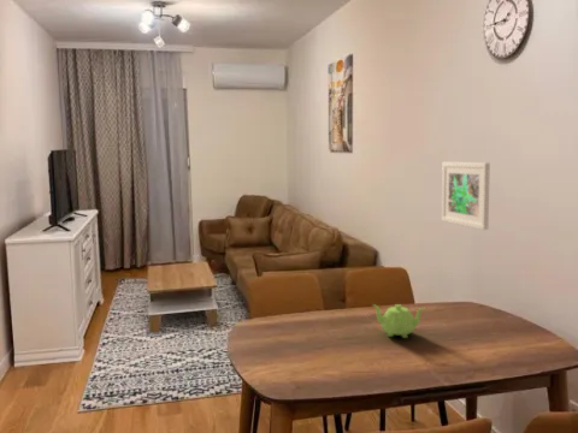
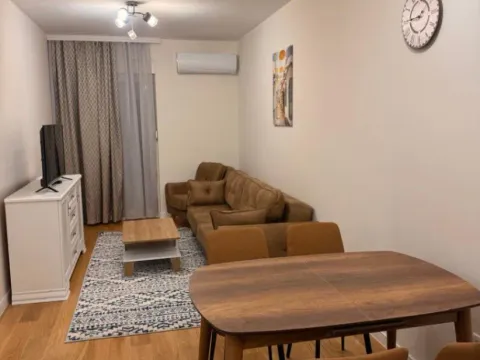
- teapot (397, 320)
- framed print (464, 194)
